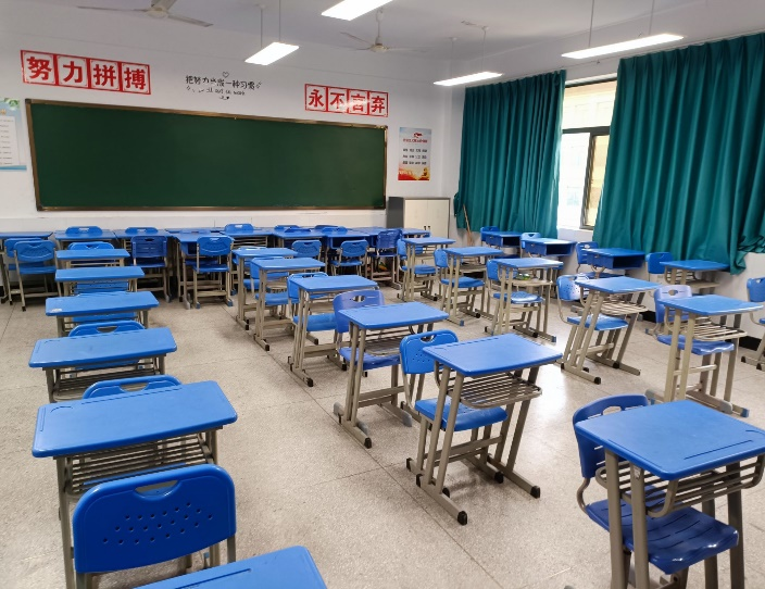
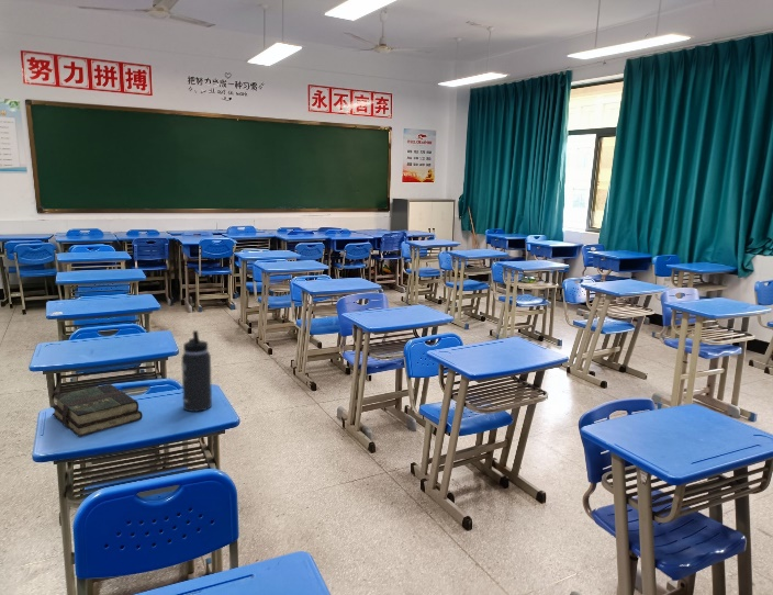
+ thermos bottle (195, 368)
+ book (96, 407)
